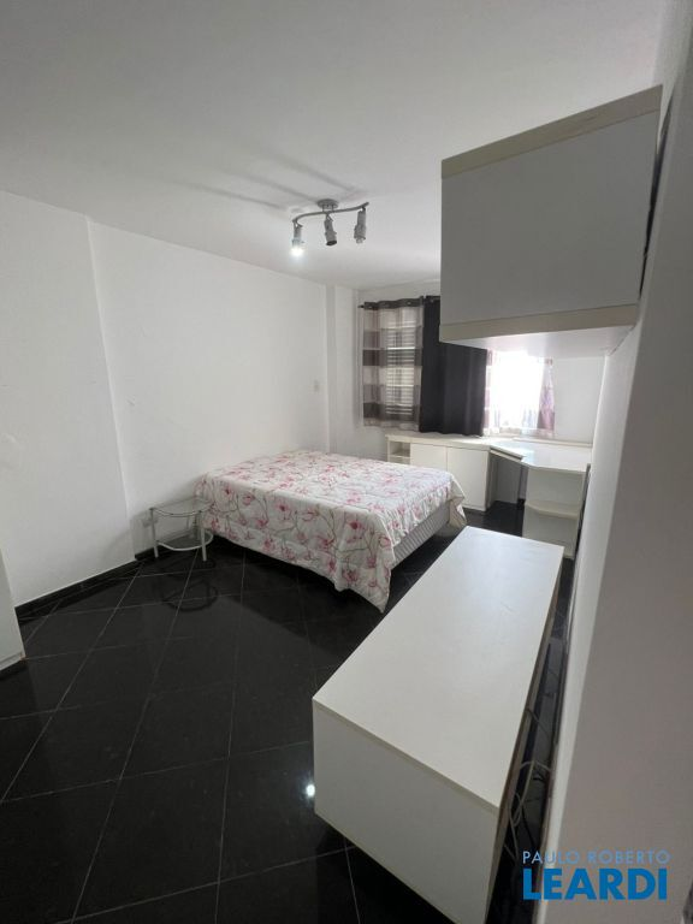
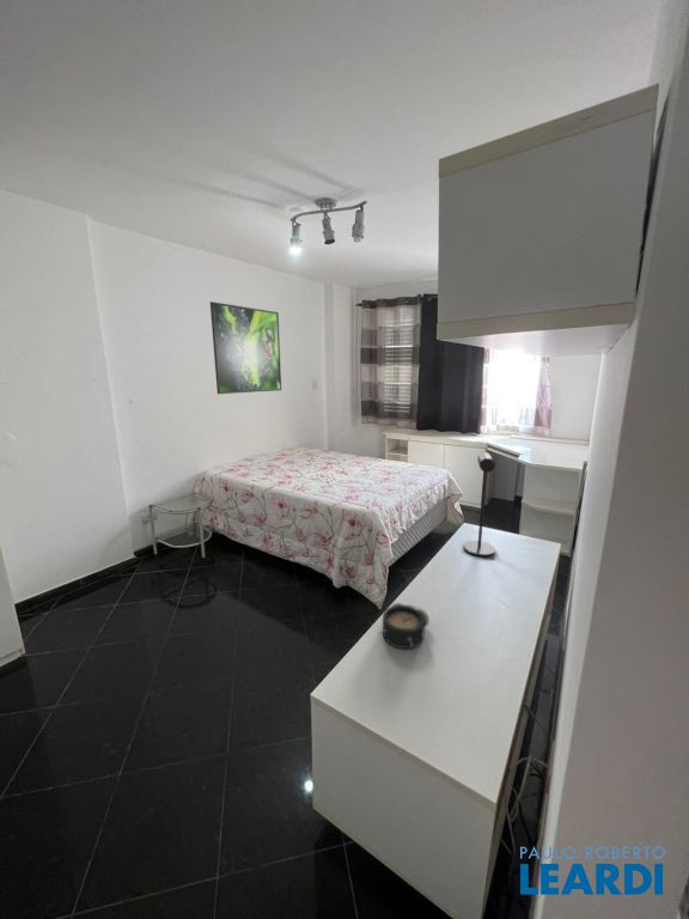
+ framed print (249, 351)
+ desk lamp (482, 504)
+ alarm clock (404, 622)
